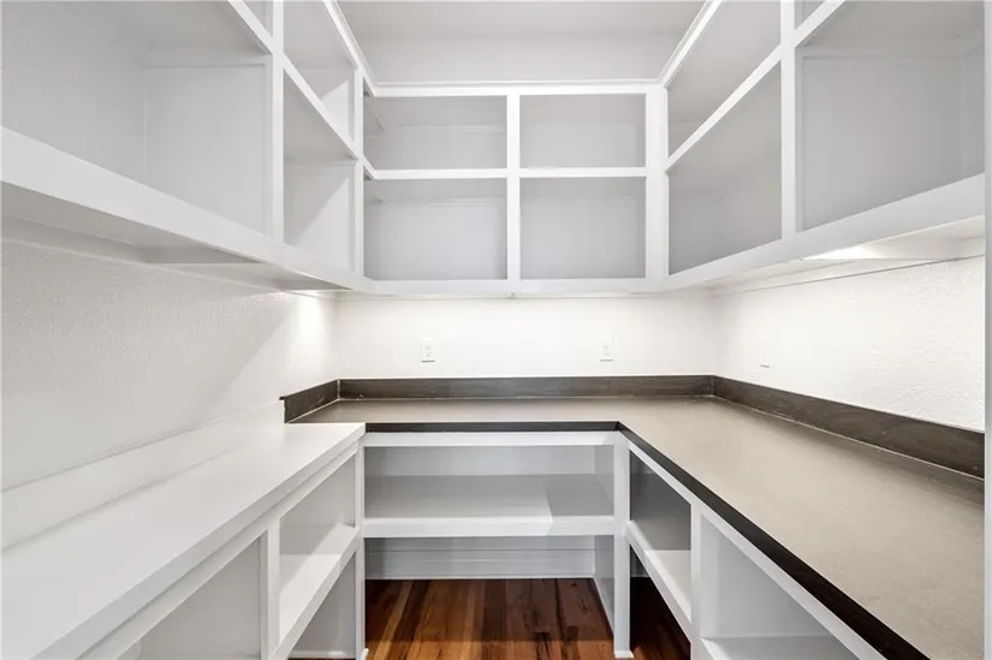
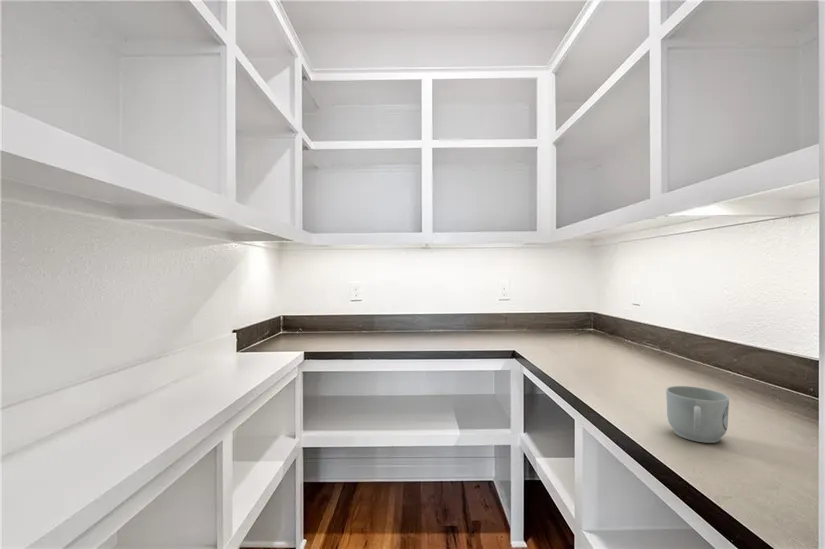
+ mug (696, 416)
